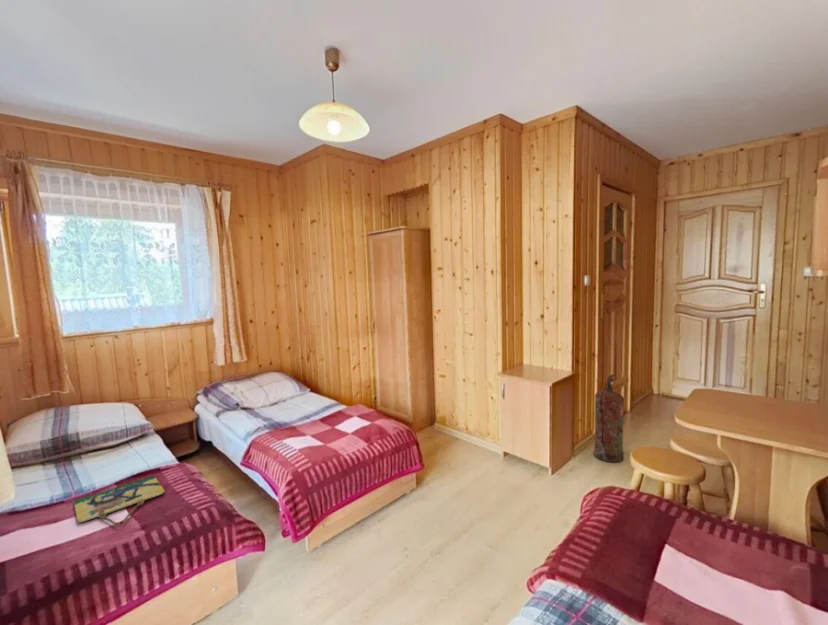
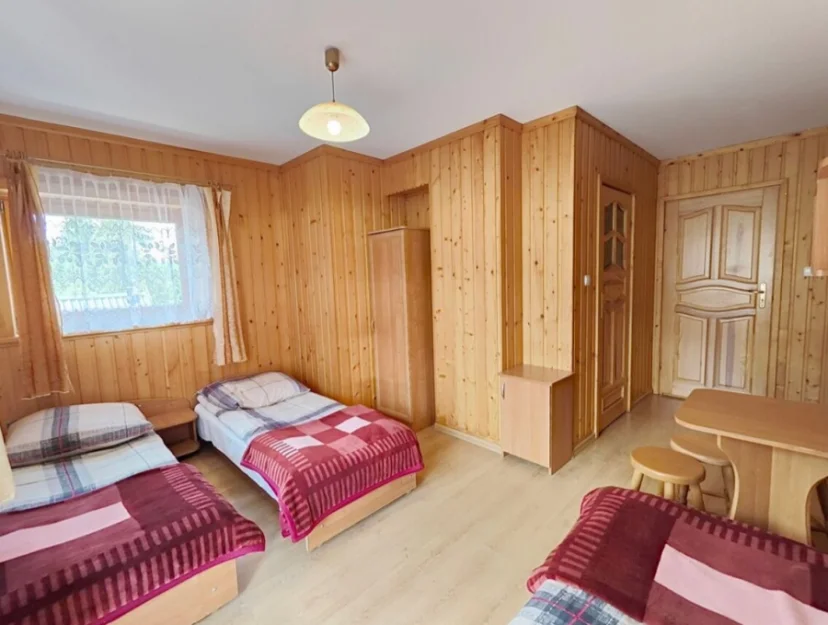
- home sign (122, 502)
- fire extinguisher (607, 417)
